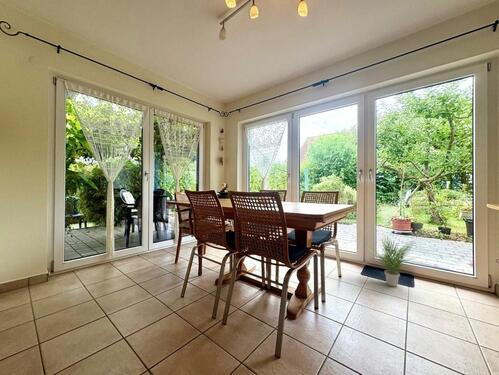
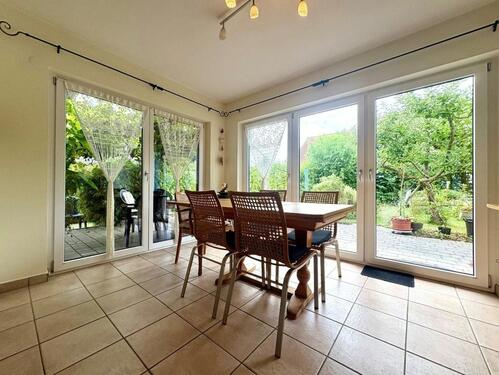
- potted plant (392, 261)
